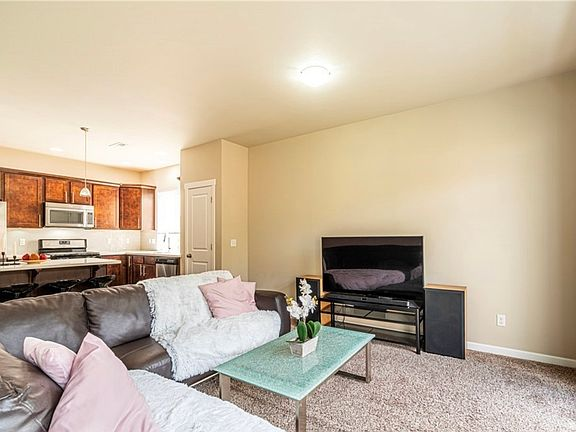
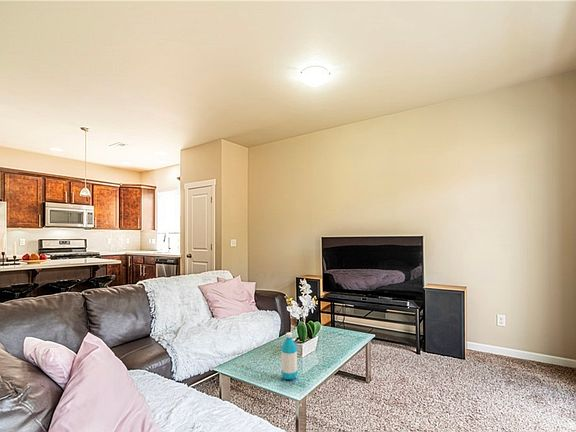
+ water bottle (289, 355)
